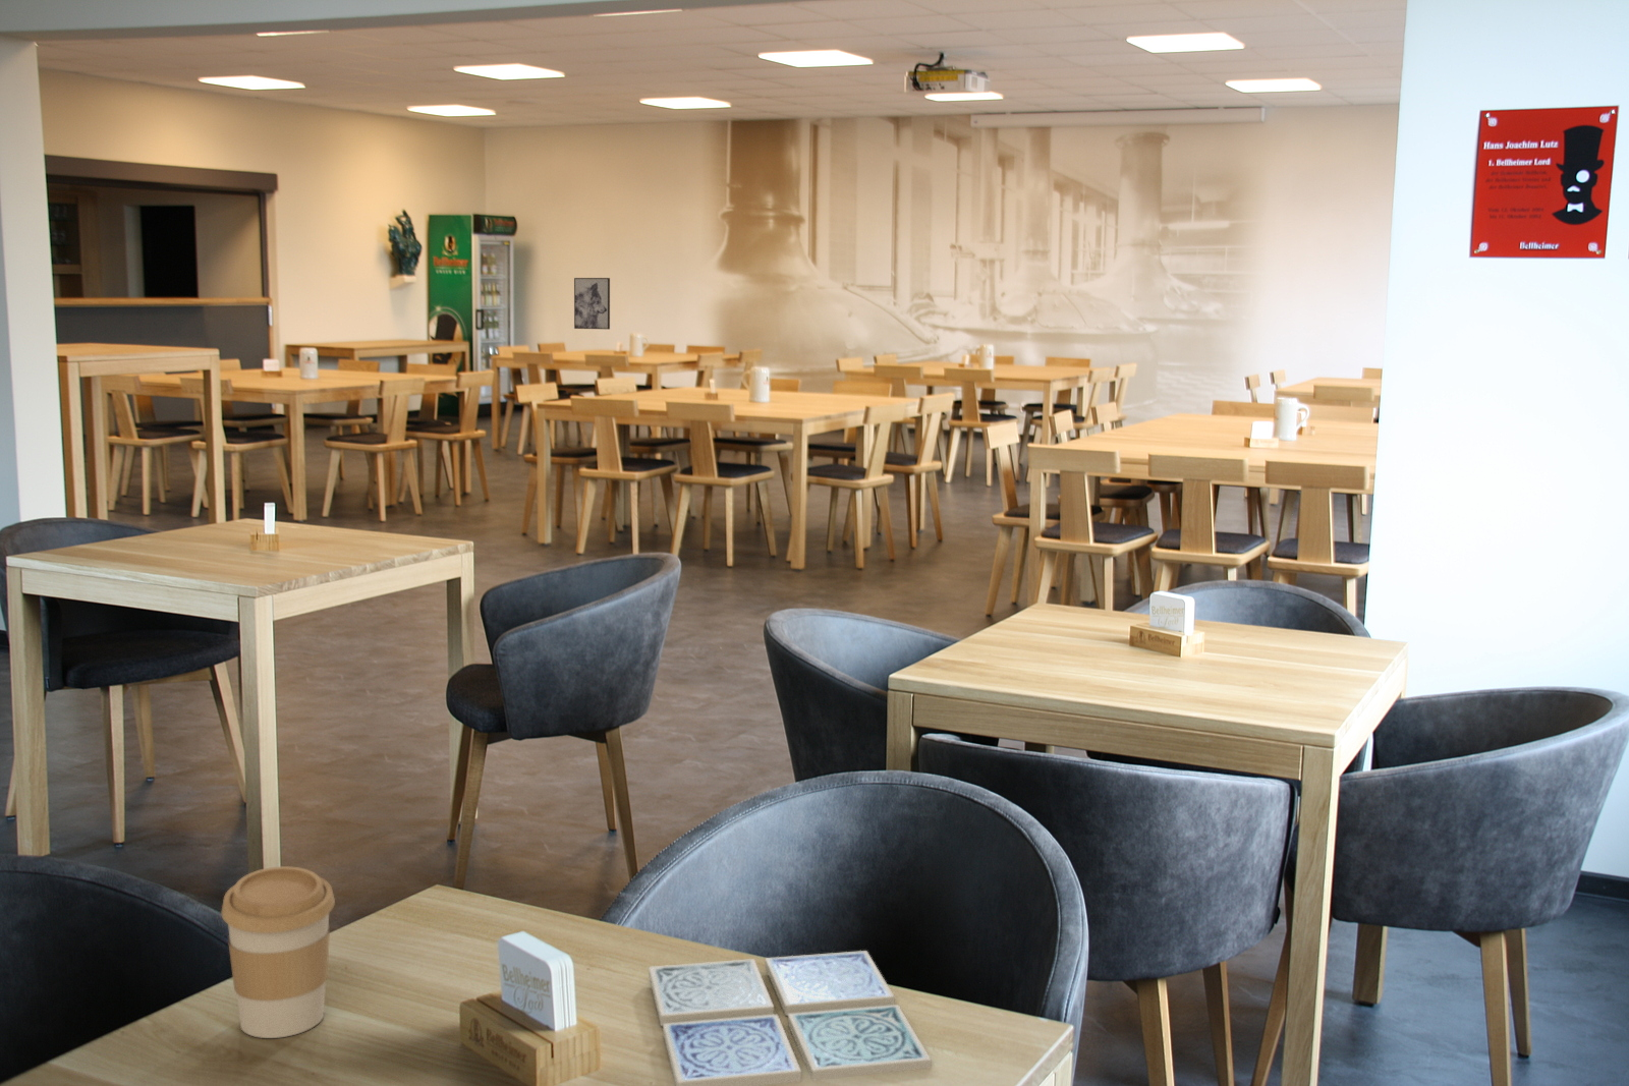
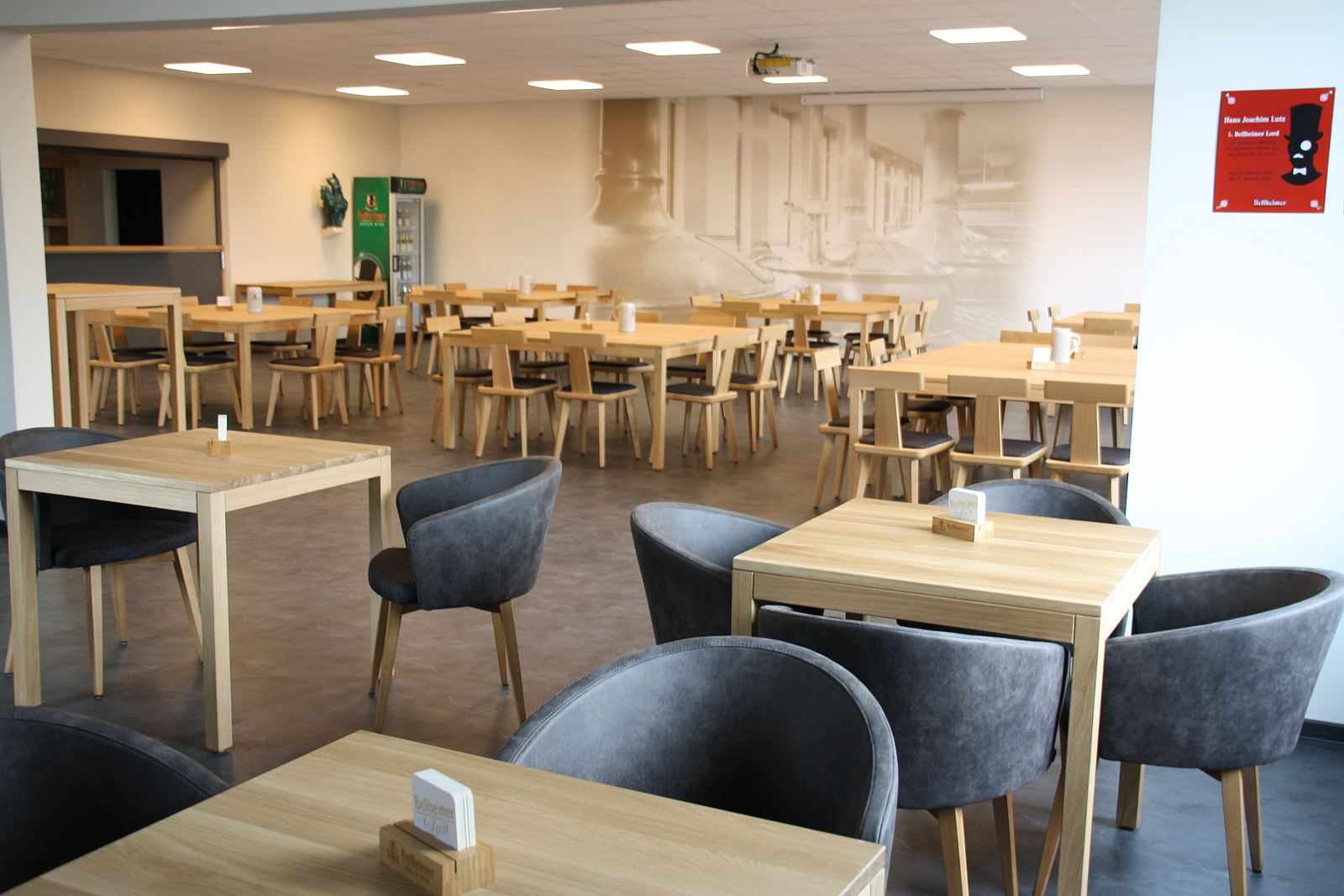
- wall art (591, 303)
- drink coaster (778, 1016)
- coffee cup (280, 949)
